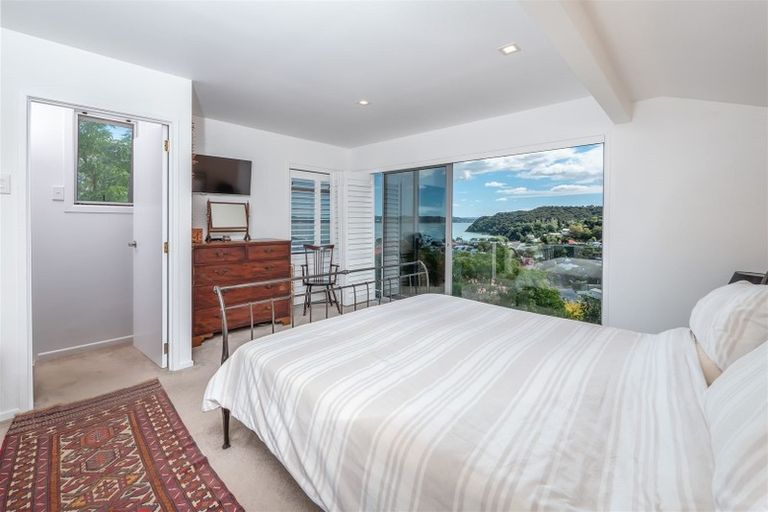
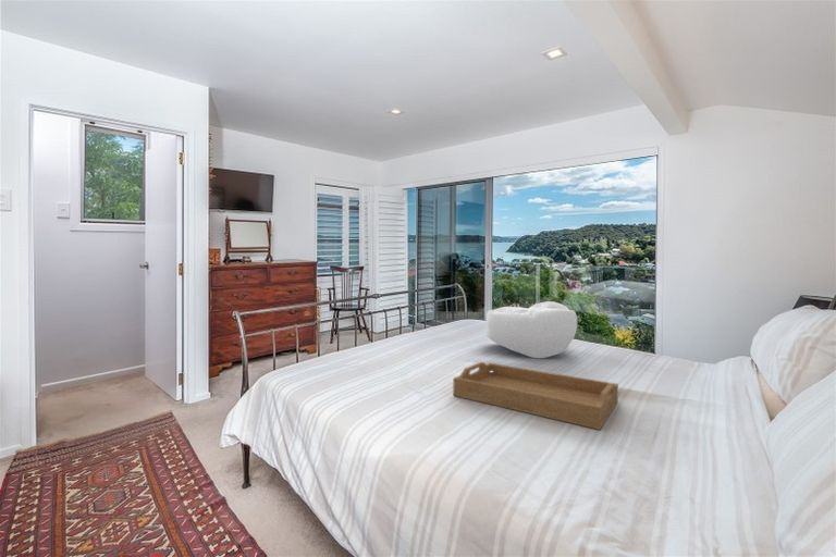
+ serving tray (533, 386)
+ cushion (528, 326)
